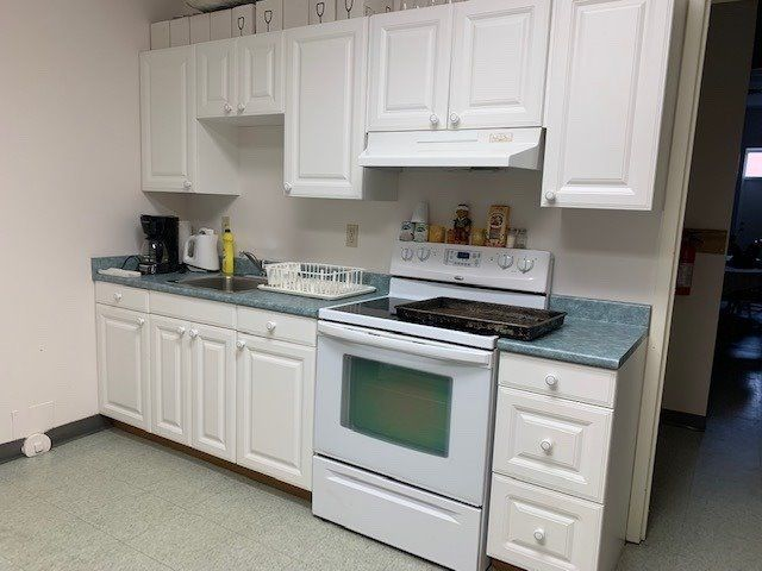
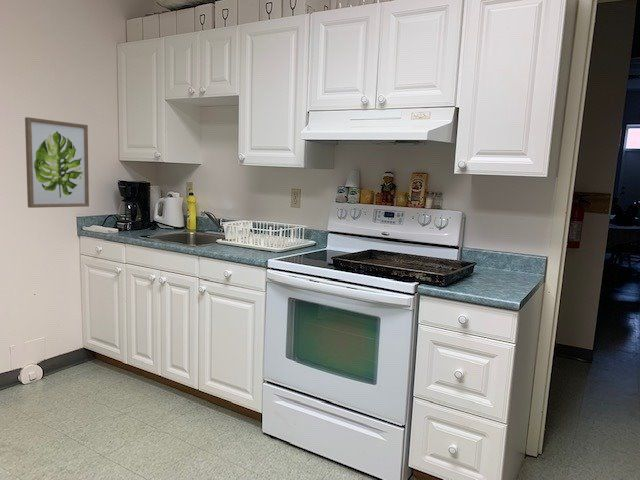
+ wall art (58, 164)
